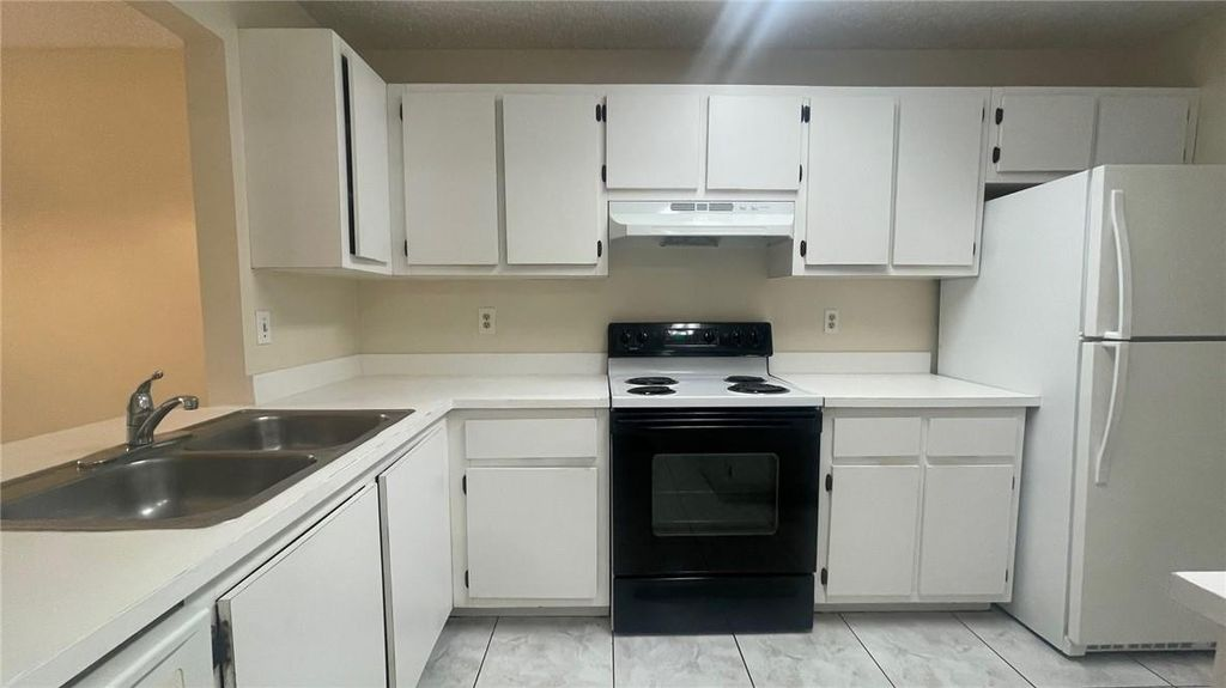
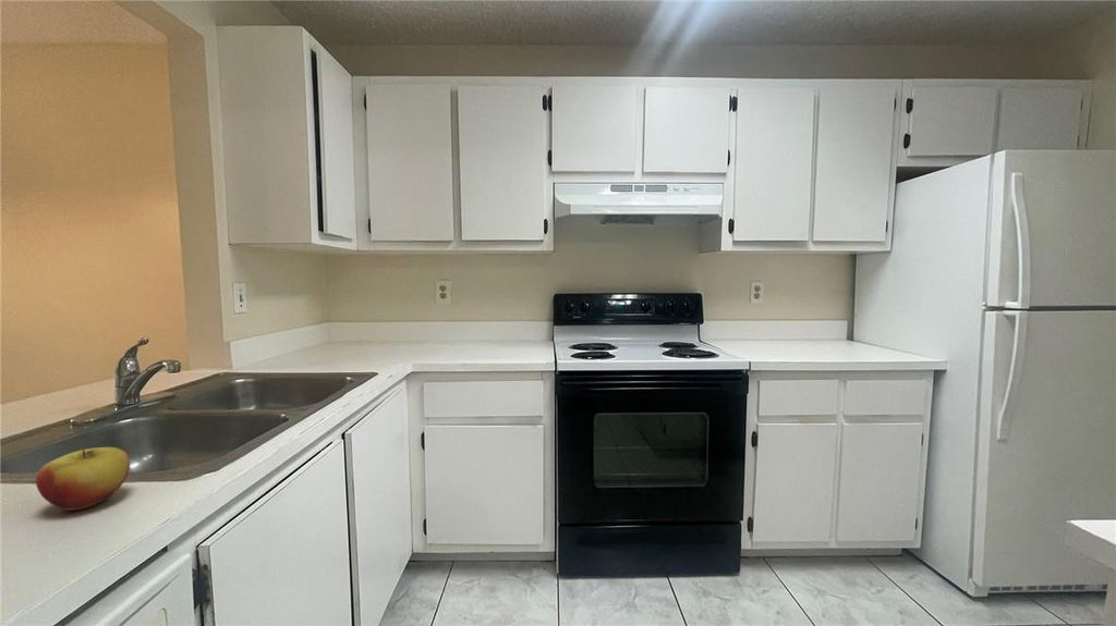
+ apple (85, 477)
